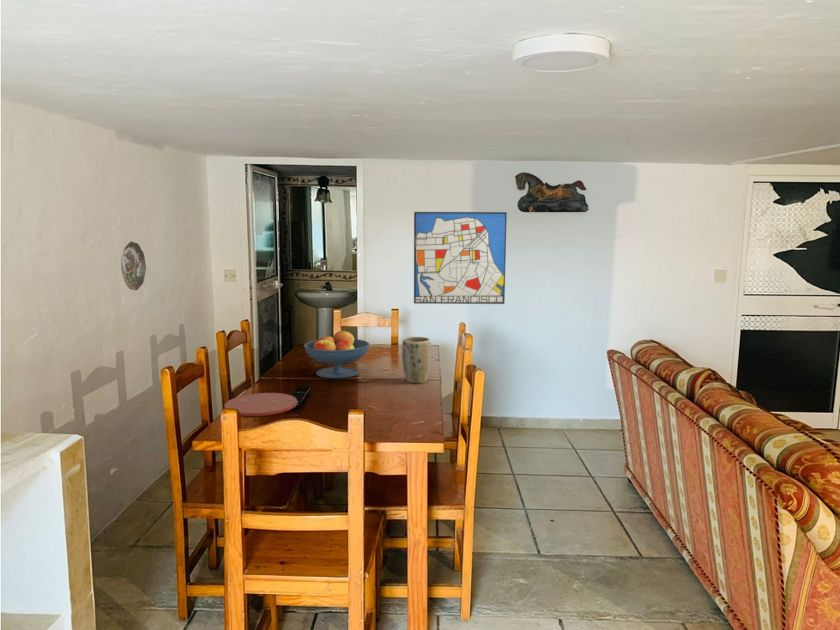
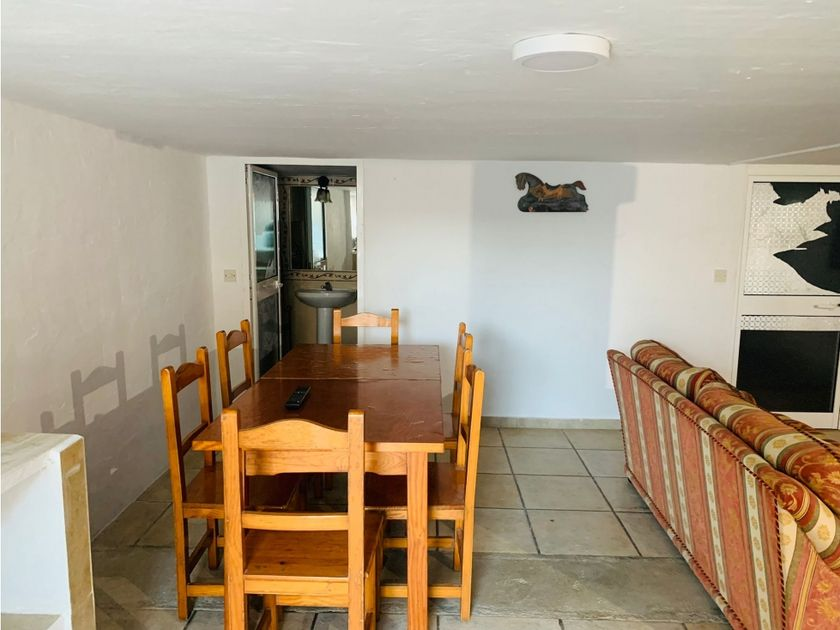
- plate (261, 403)
- plant pot (416, 360)
- wall art (459, 258)
- decorative plate (132, 266)
- fruit bowl (337, 353)
